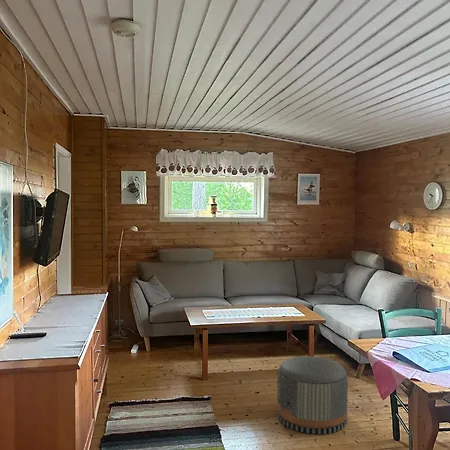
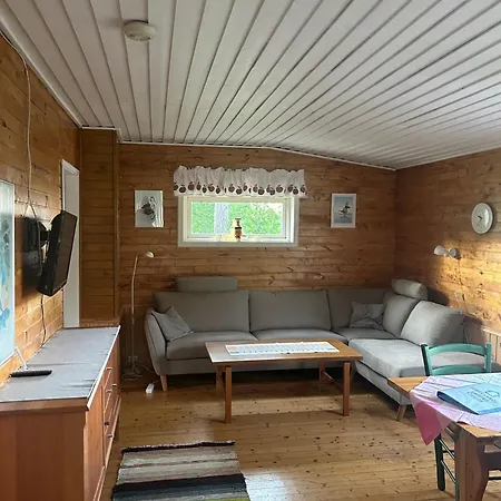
- pouf (312, 389)
